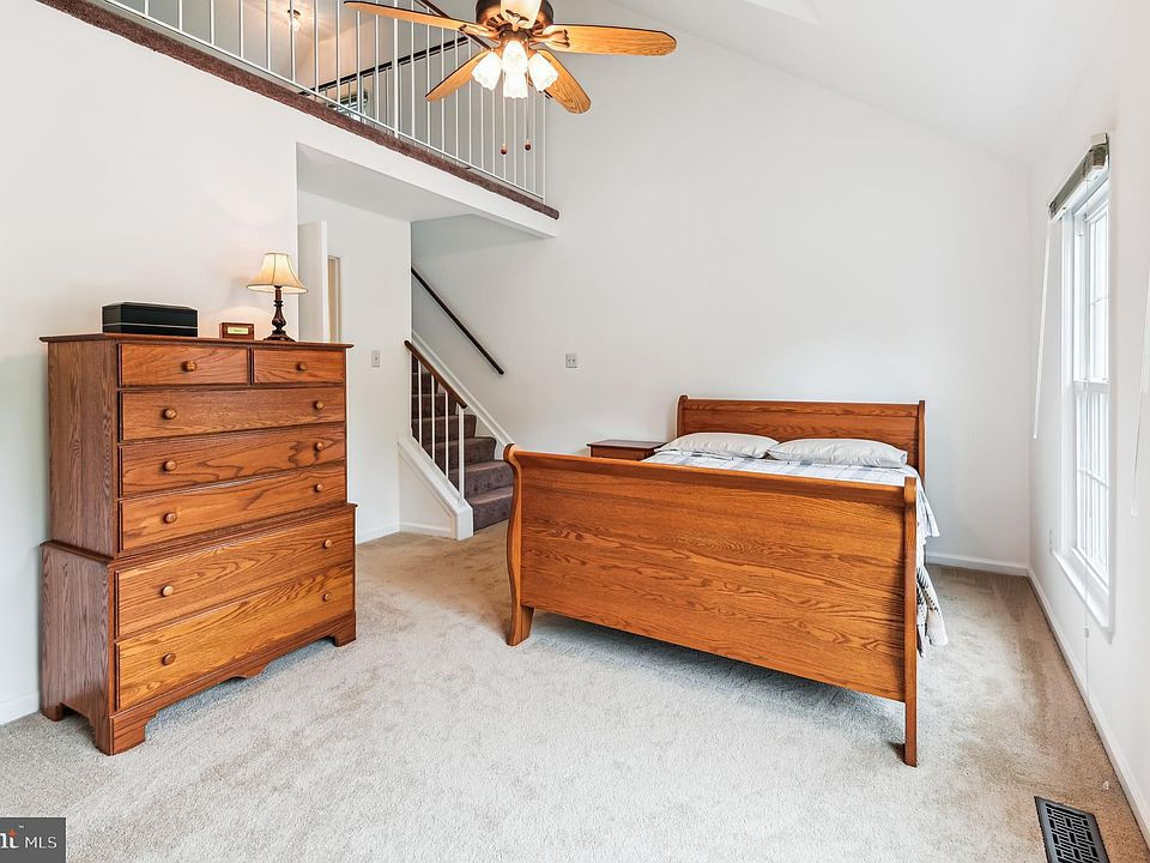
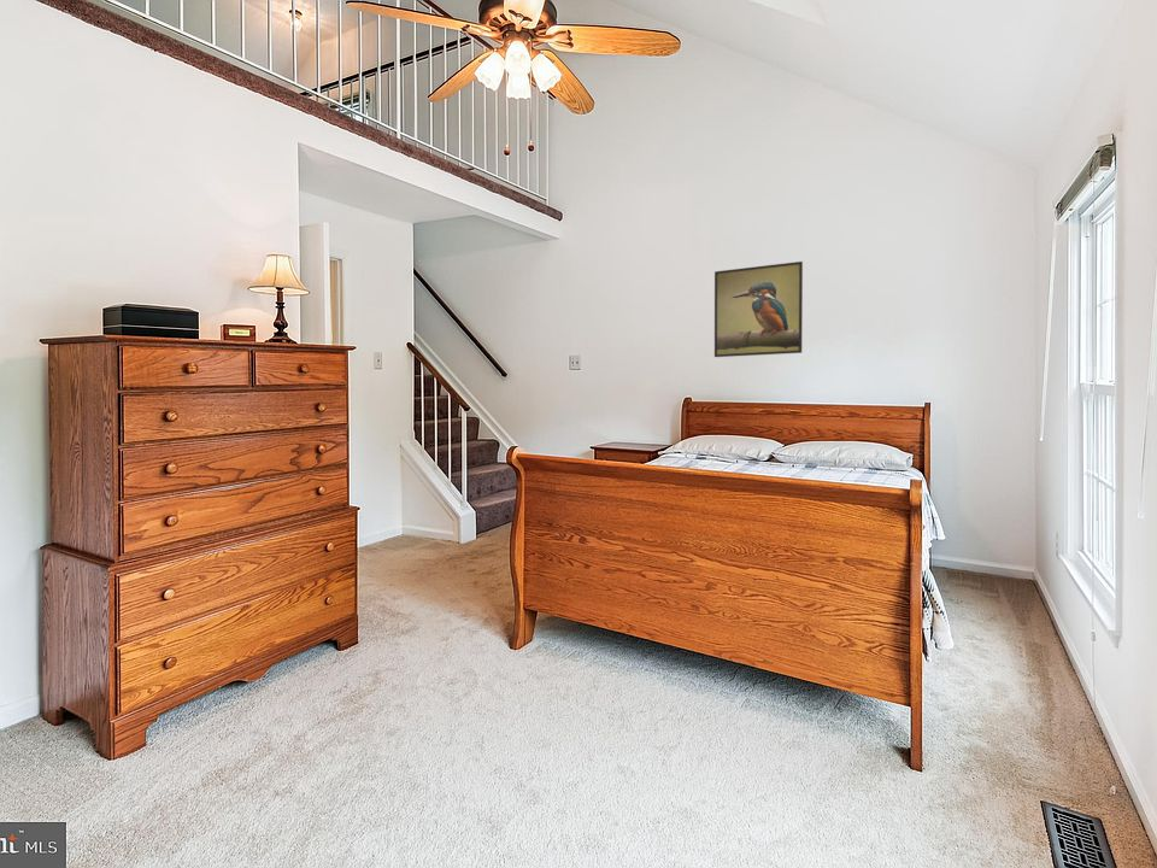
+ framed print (757, 310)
